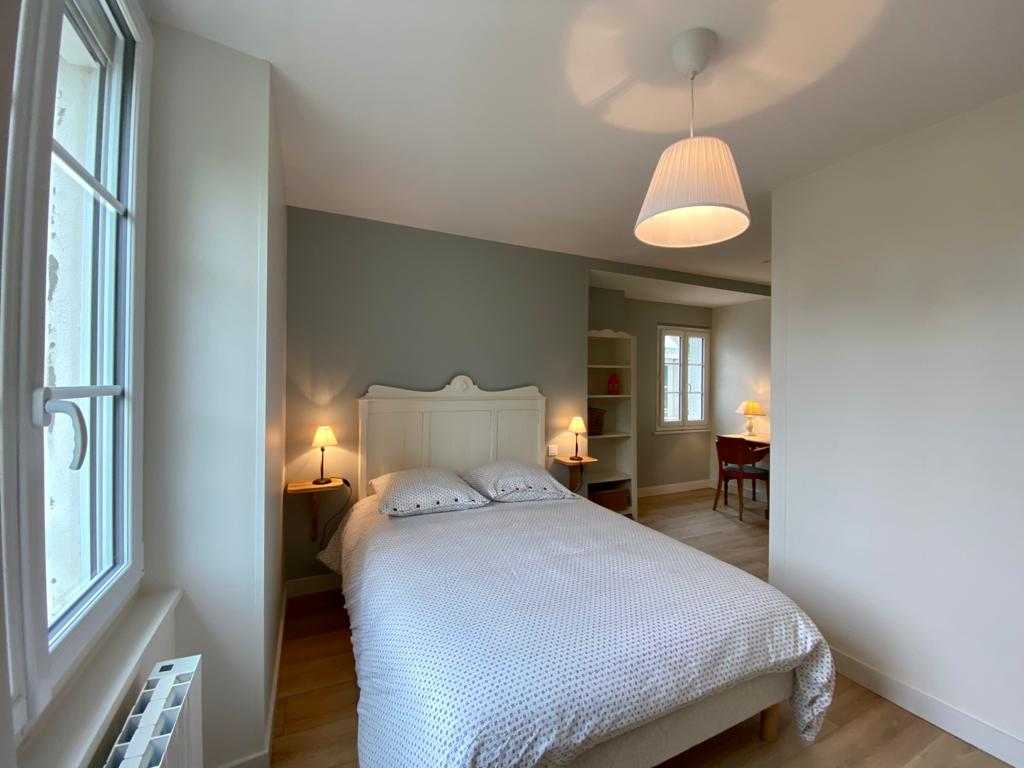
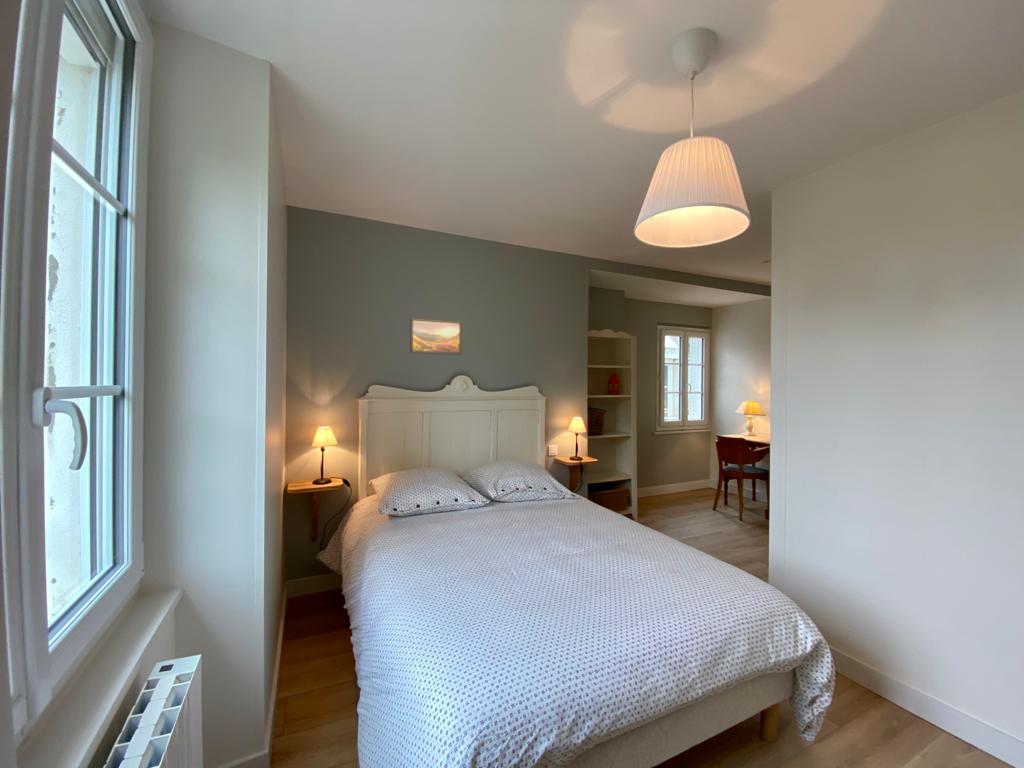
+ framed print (436, 336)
